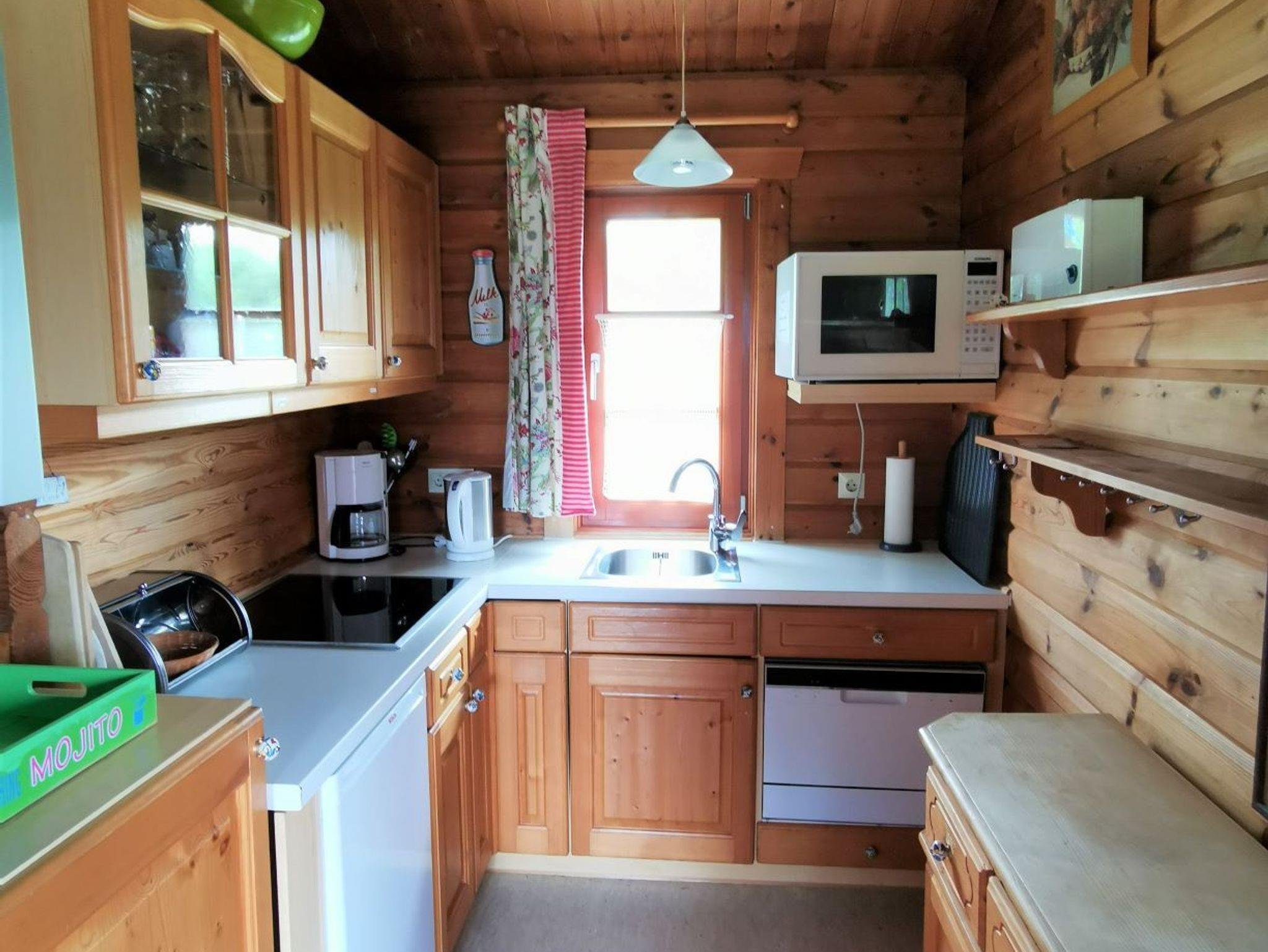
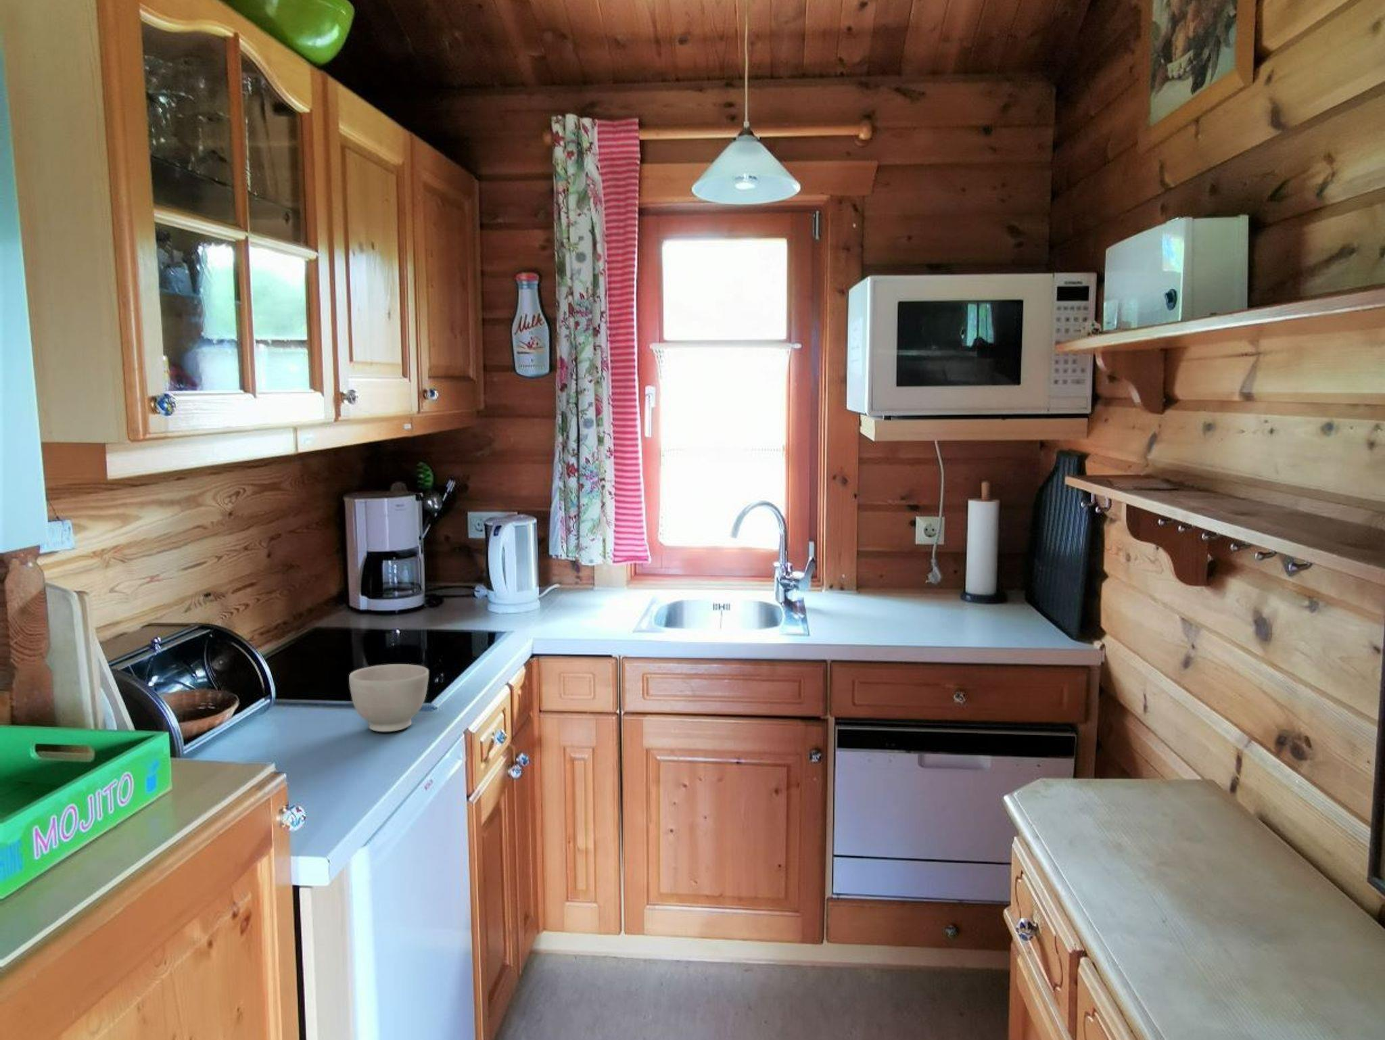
+ bowl (390, 698)
